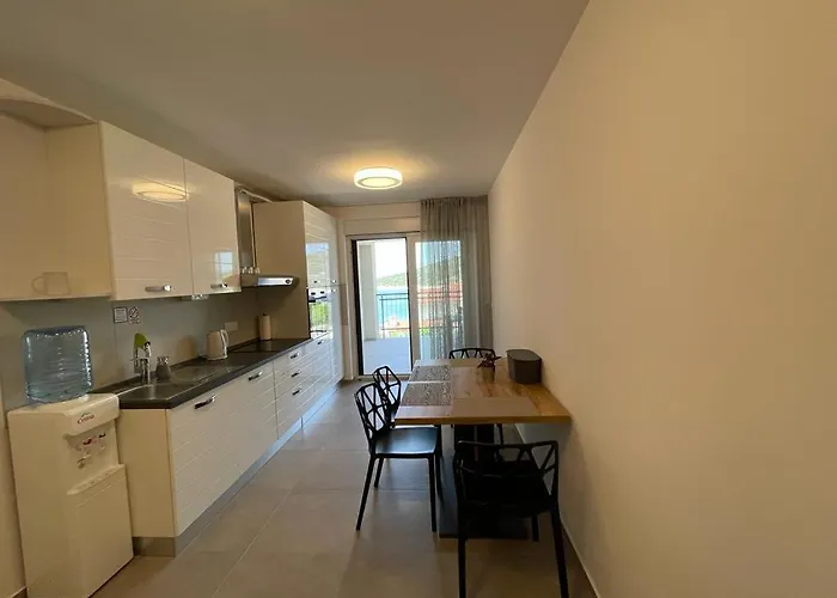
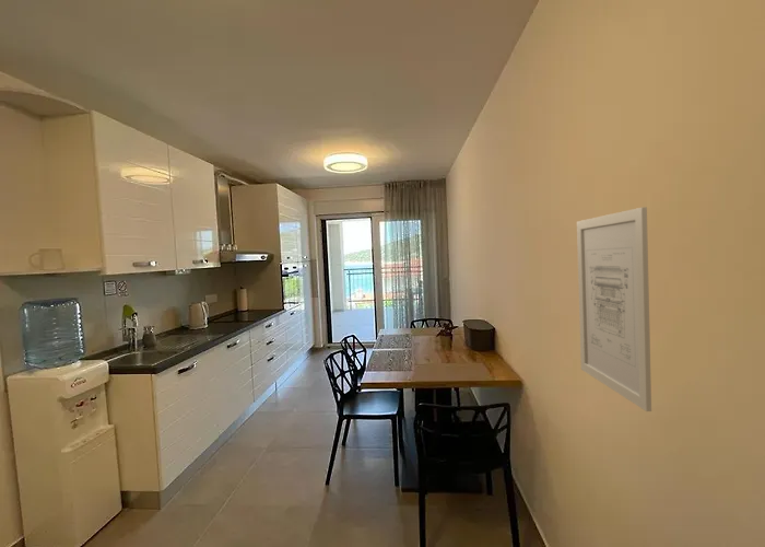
+ wall art (608, 302)
